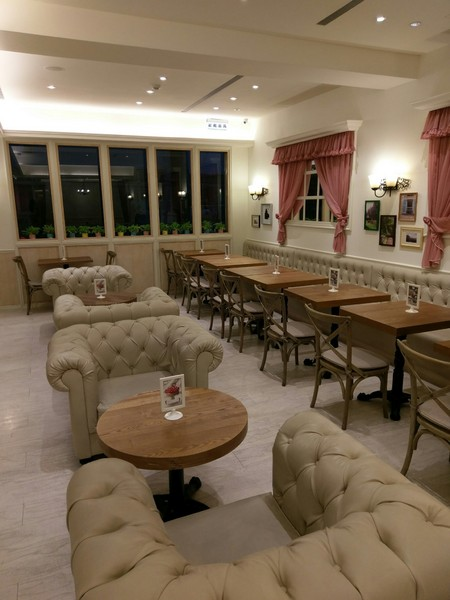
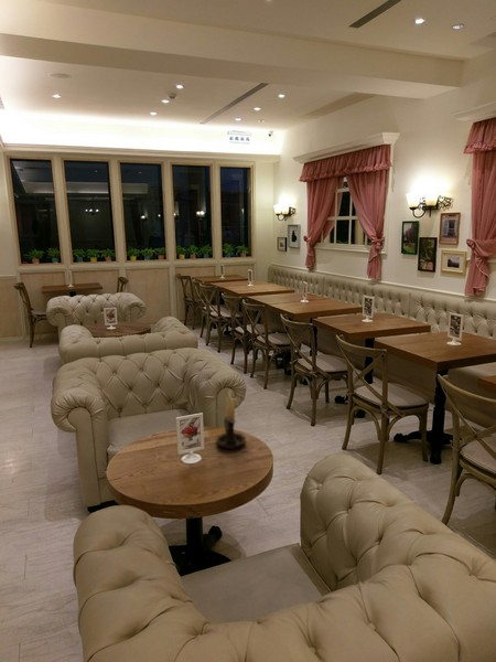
+ candle holder (229, 414)
